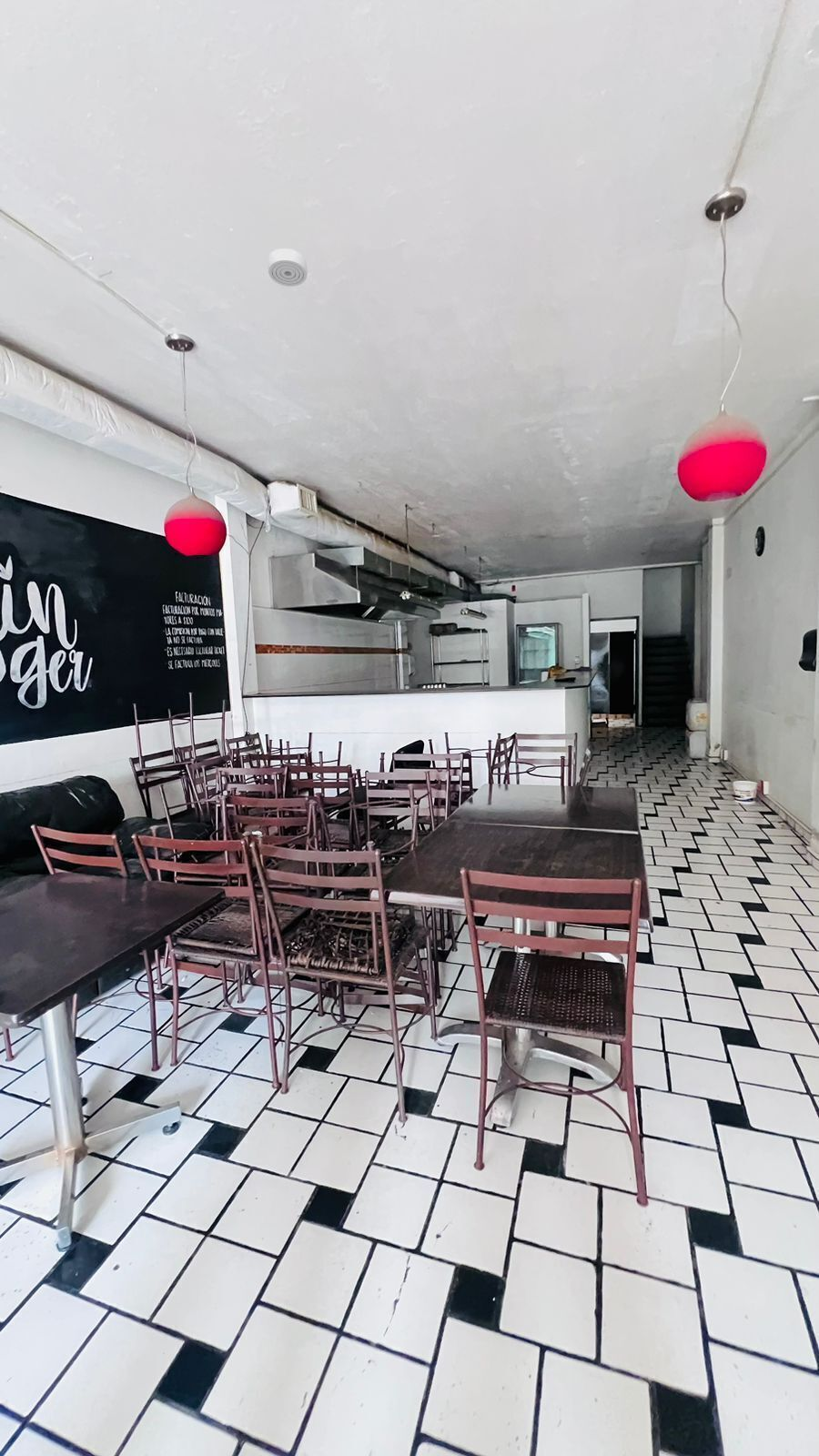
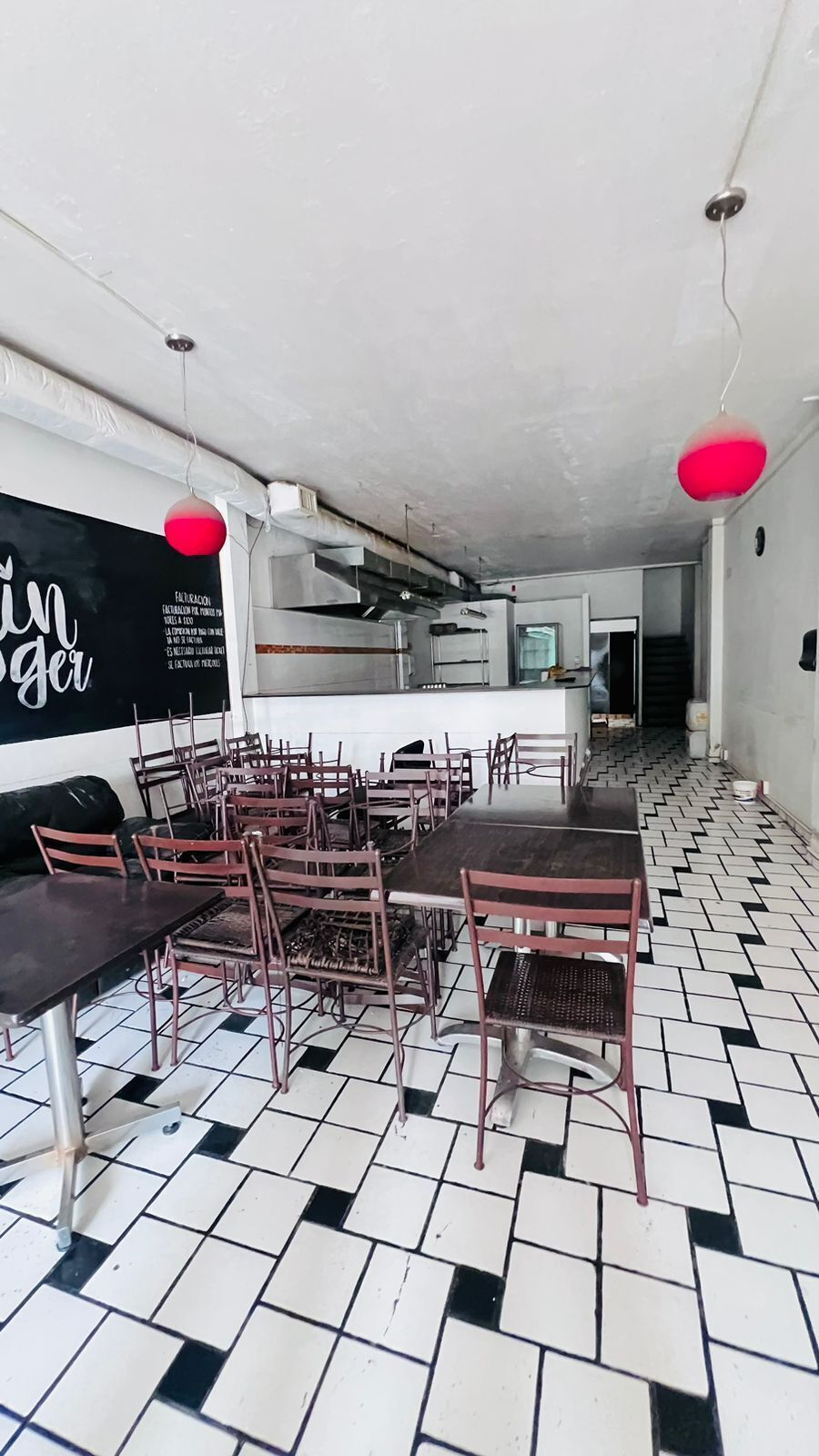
- smoke detector (288, 268)
